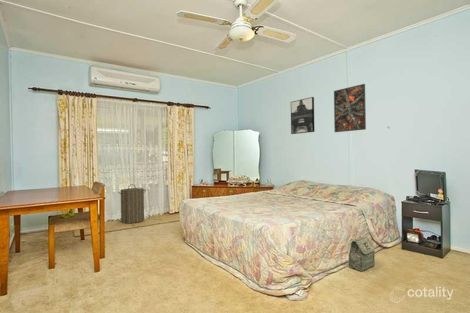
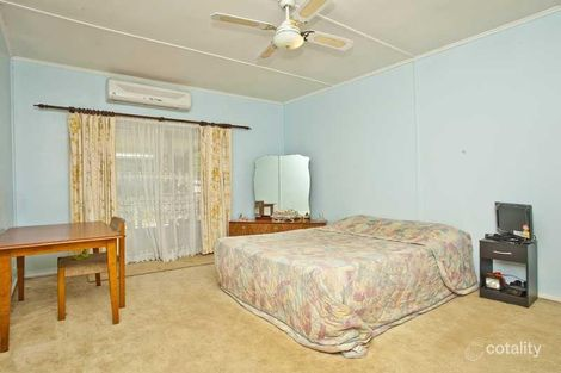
- wall art (302, 116)
- bag (361, 252)
- laundry hamper (132, 202)
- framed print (349, 109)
